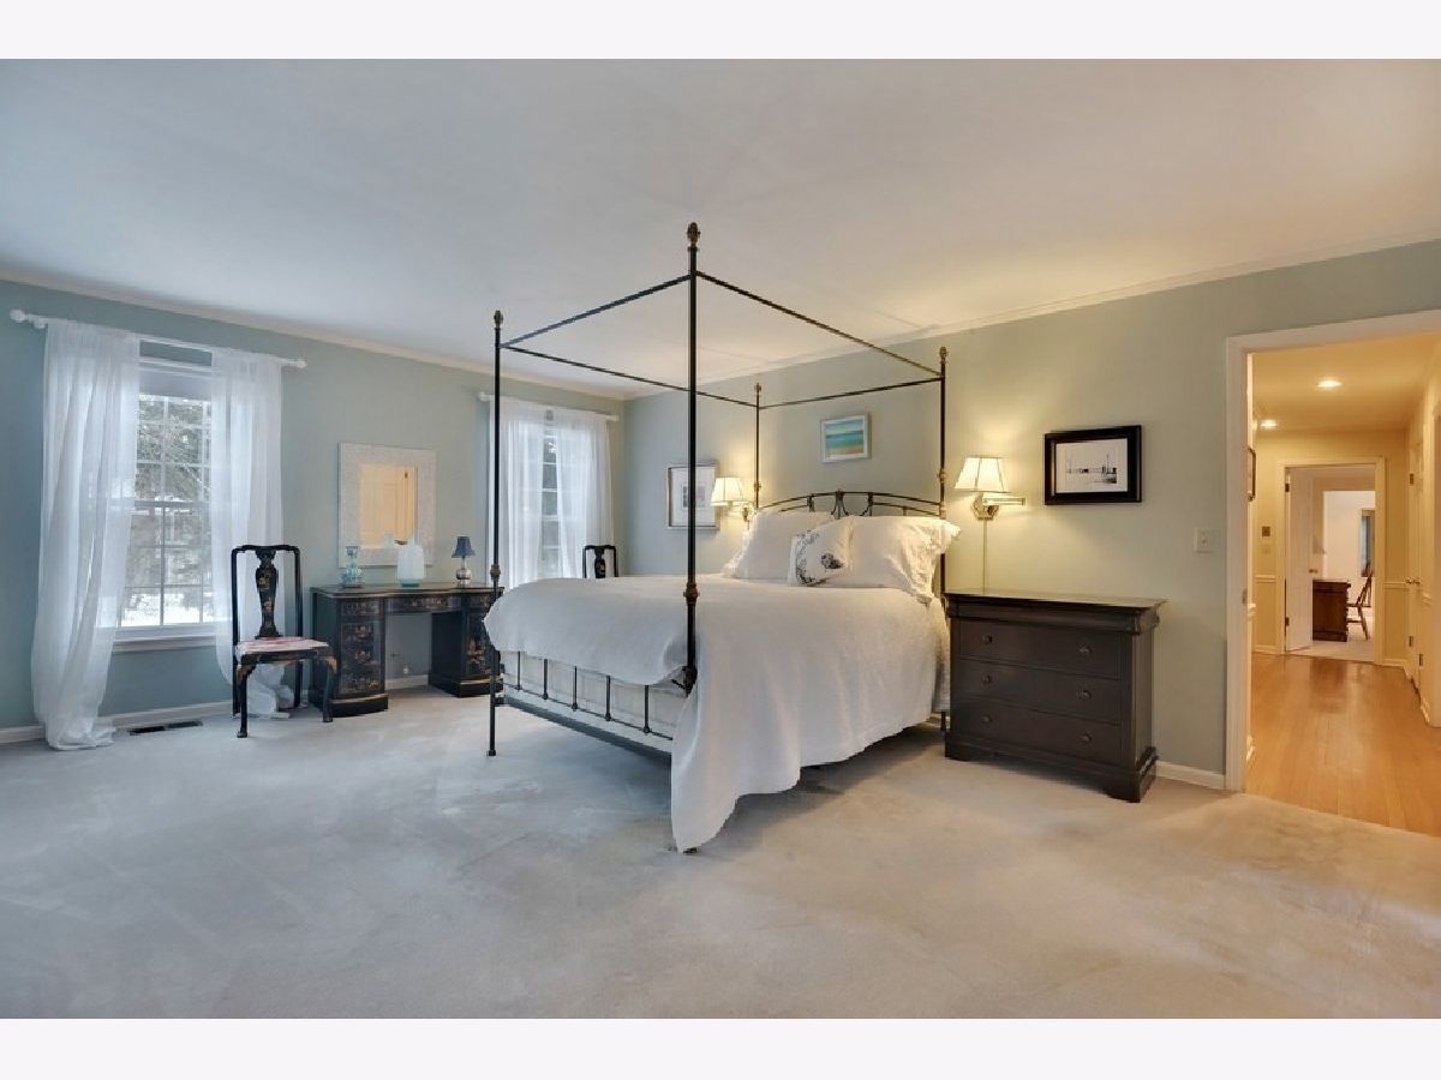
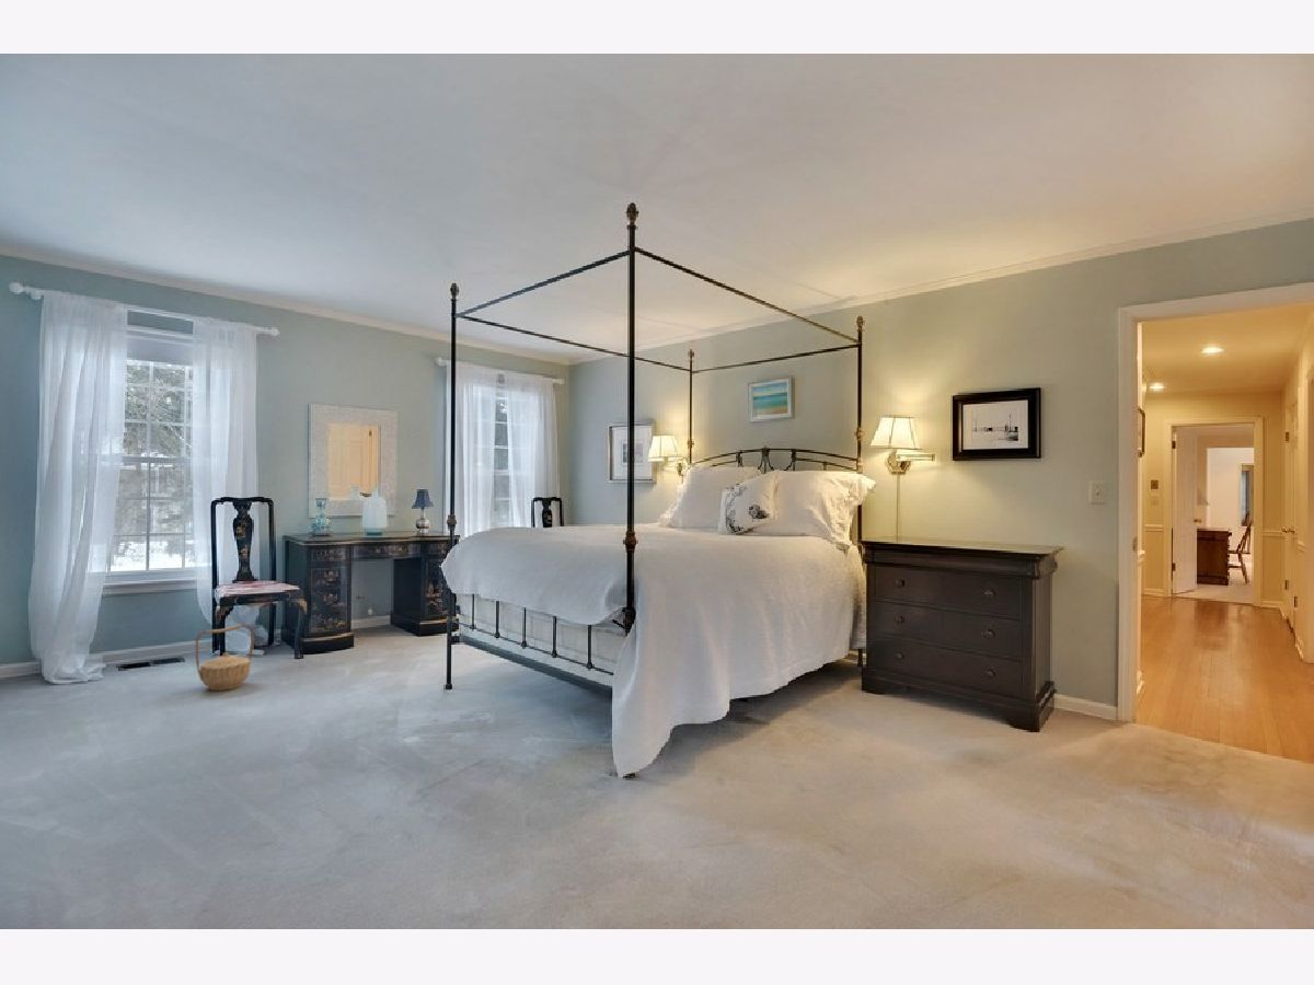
+ basket (224, 656)
